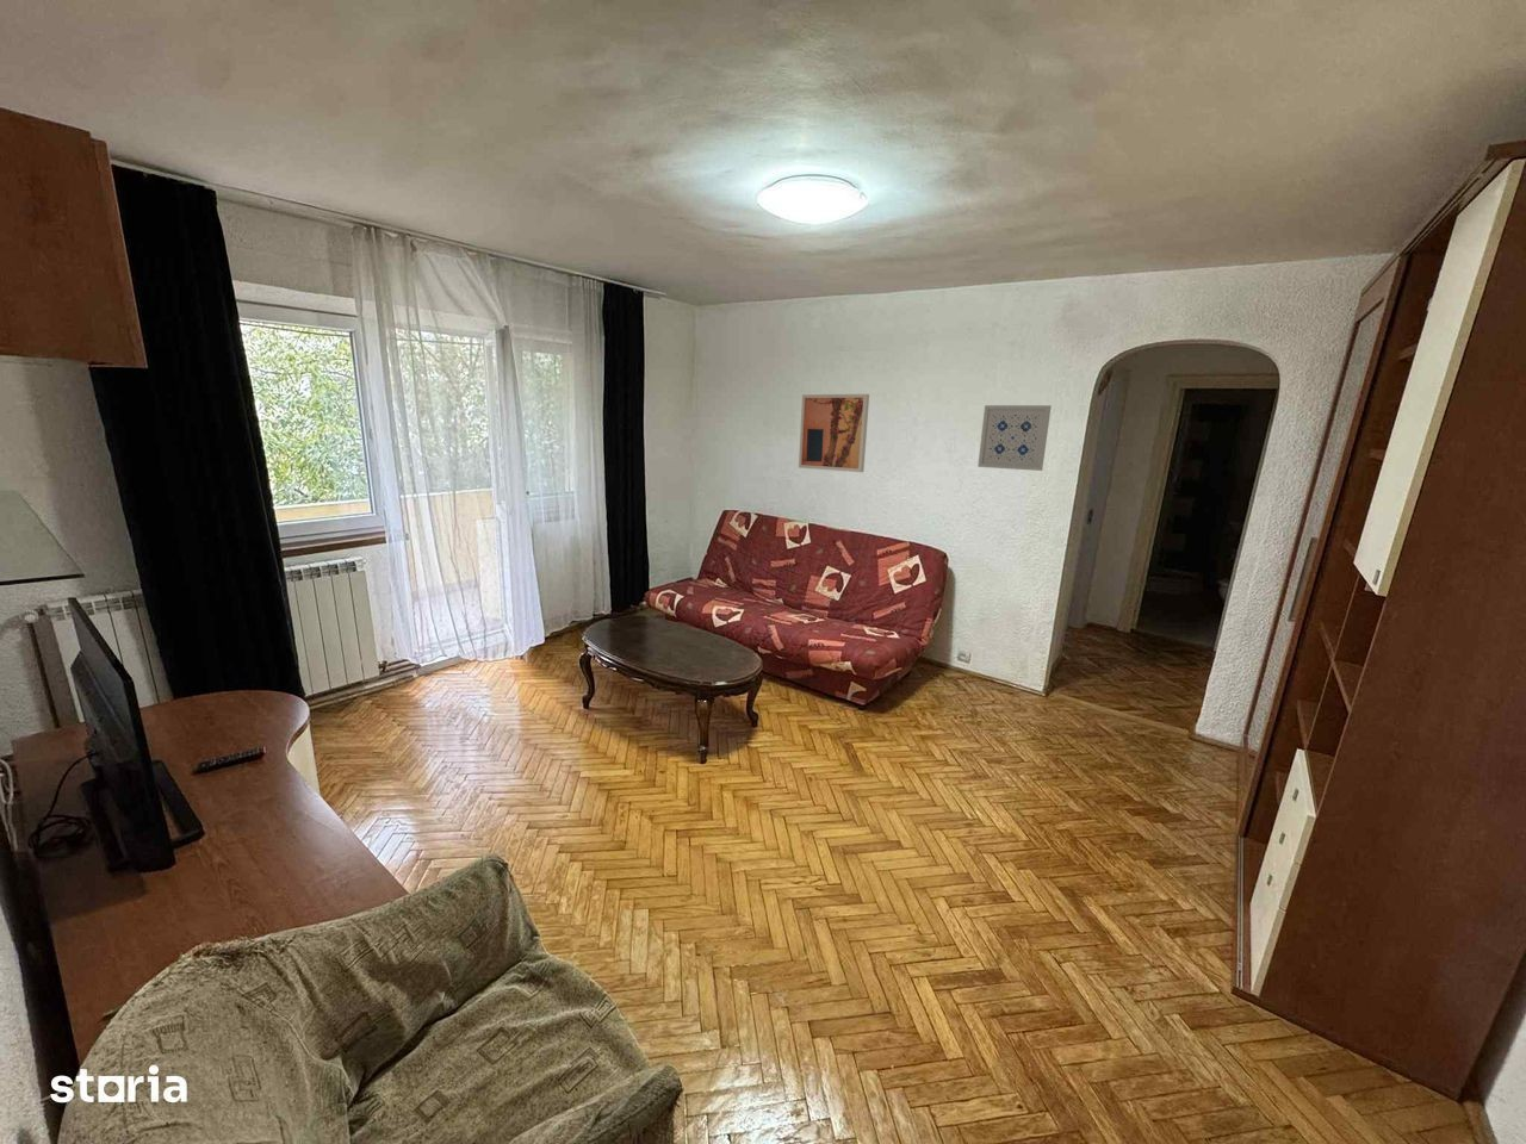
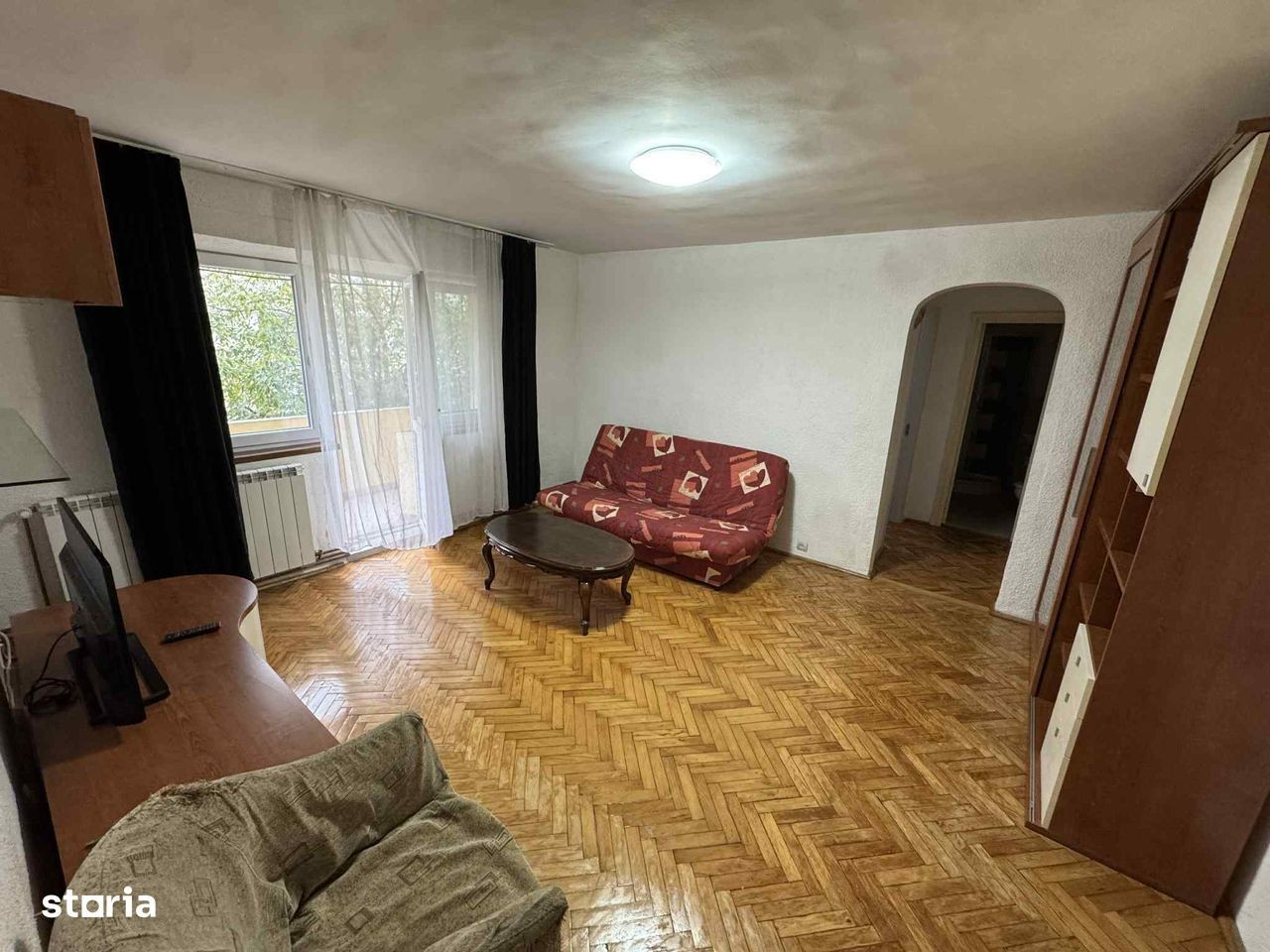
- wall art (833, 433)
- wall art (1012, 437)
